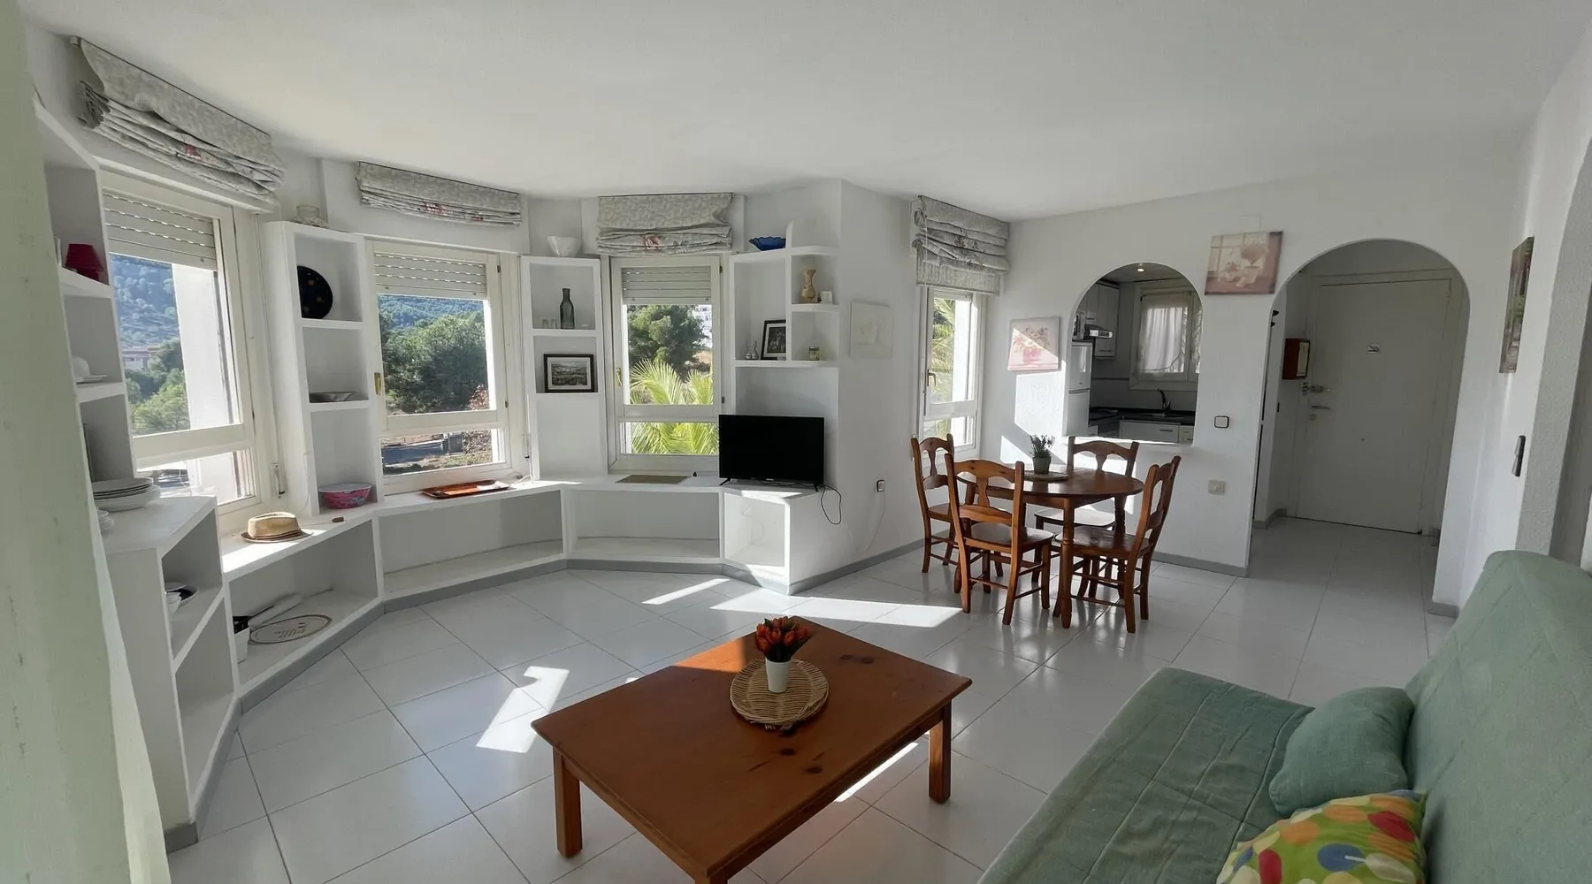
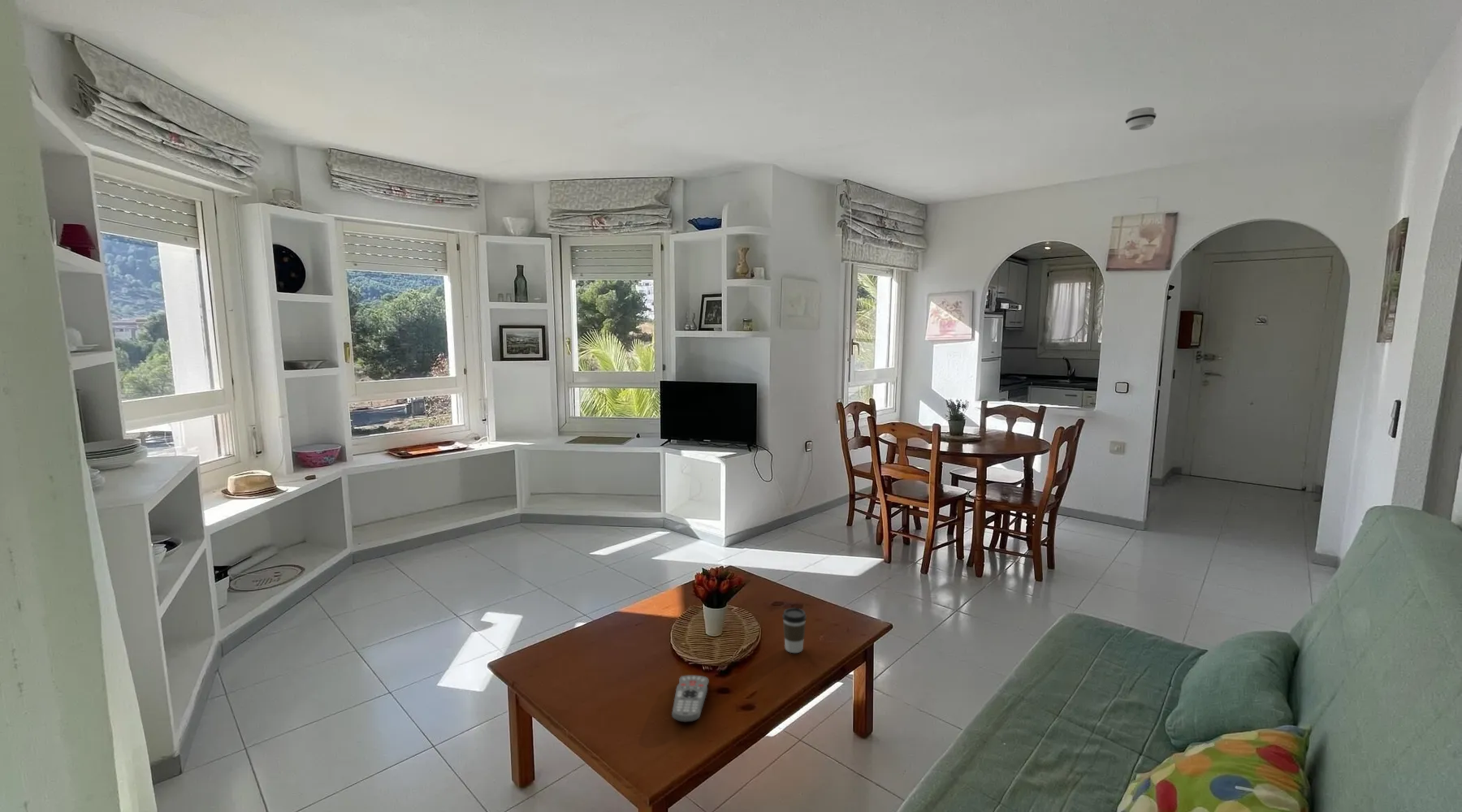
+ coffee cup (794, 630)
+ smoke detector (1140, 119)
+ remote control (690, 698)
